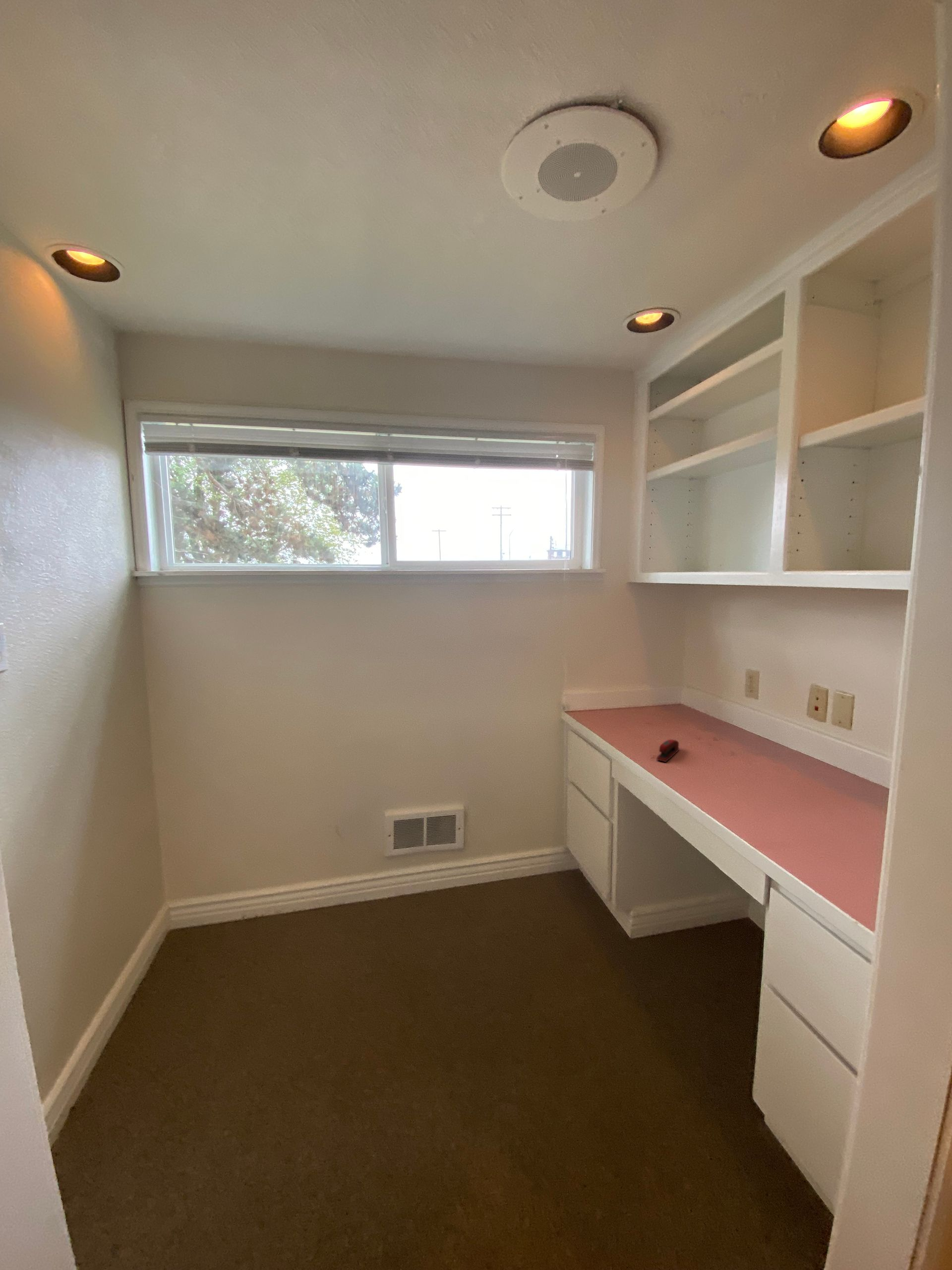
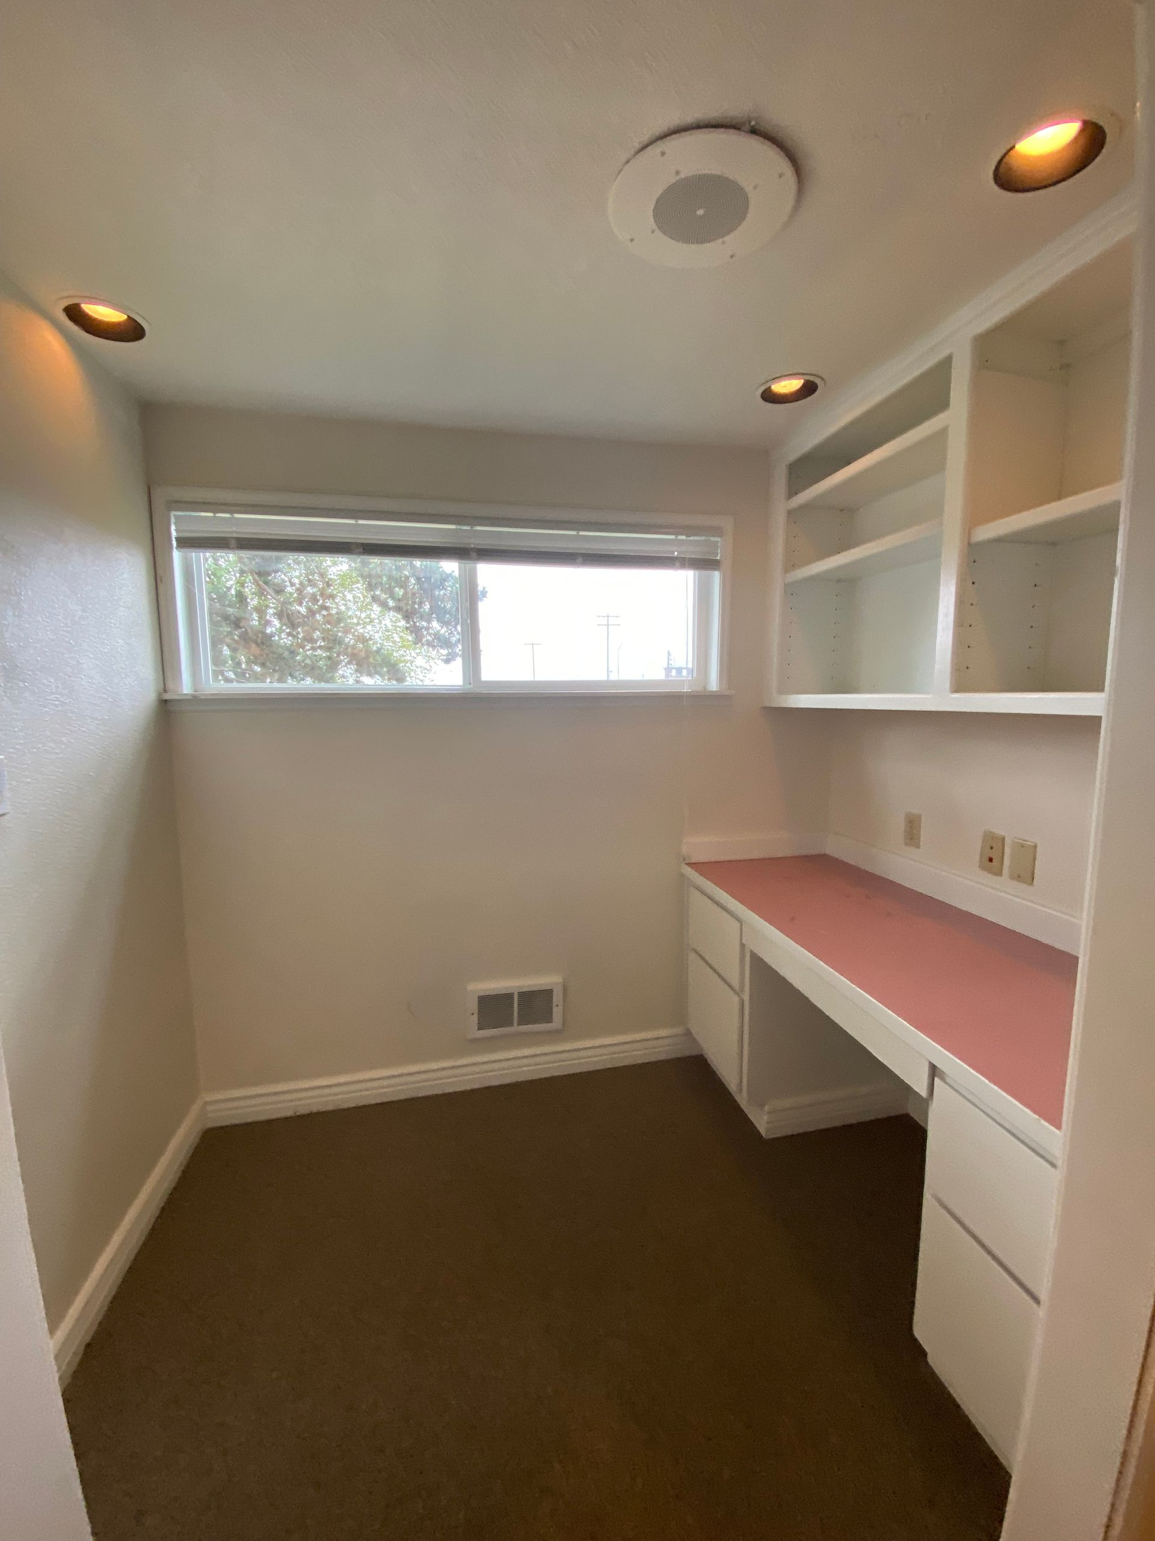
- stapler (668, 747)
